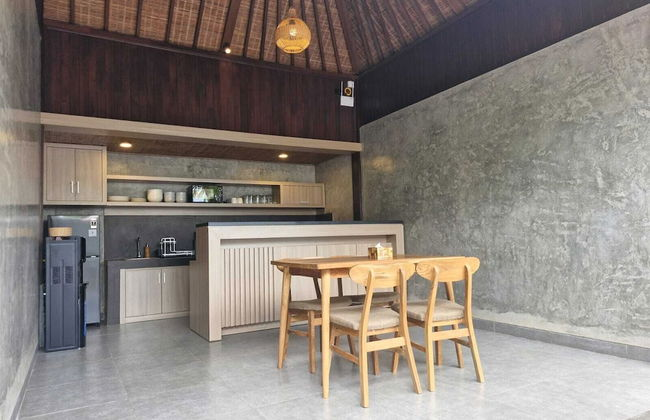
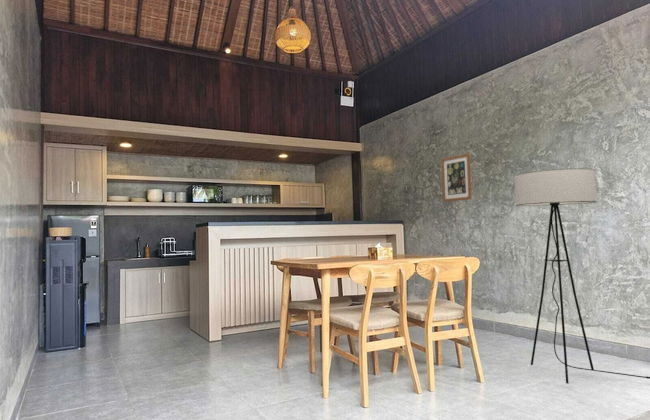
+ floor lamp (572, 277)
+ wall art (455, 178)
